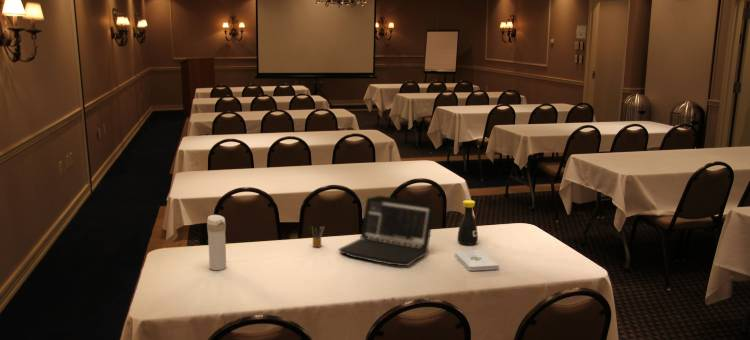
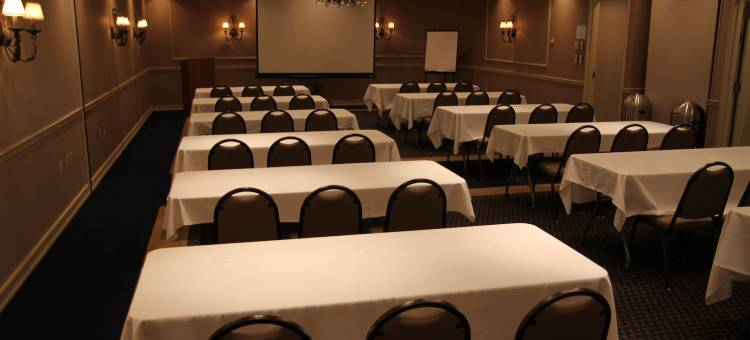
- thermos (216, 241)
- pencil box (316, 235)
- laptop (385, 228)
- notepad (475, 259)
- bottle (468, 221)
